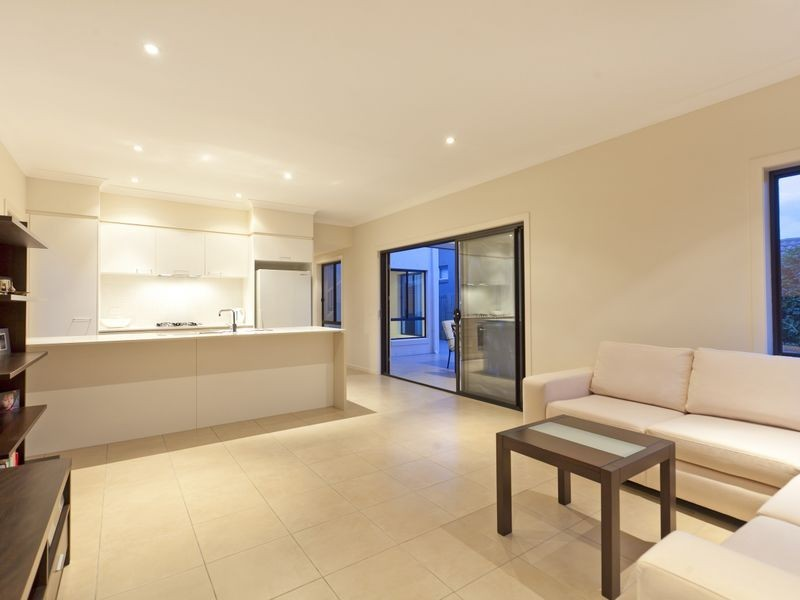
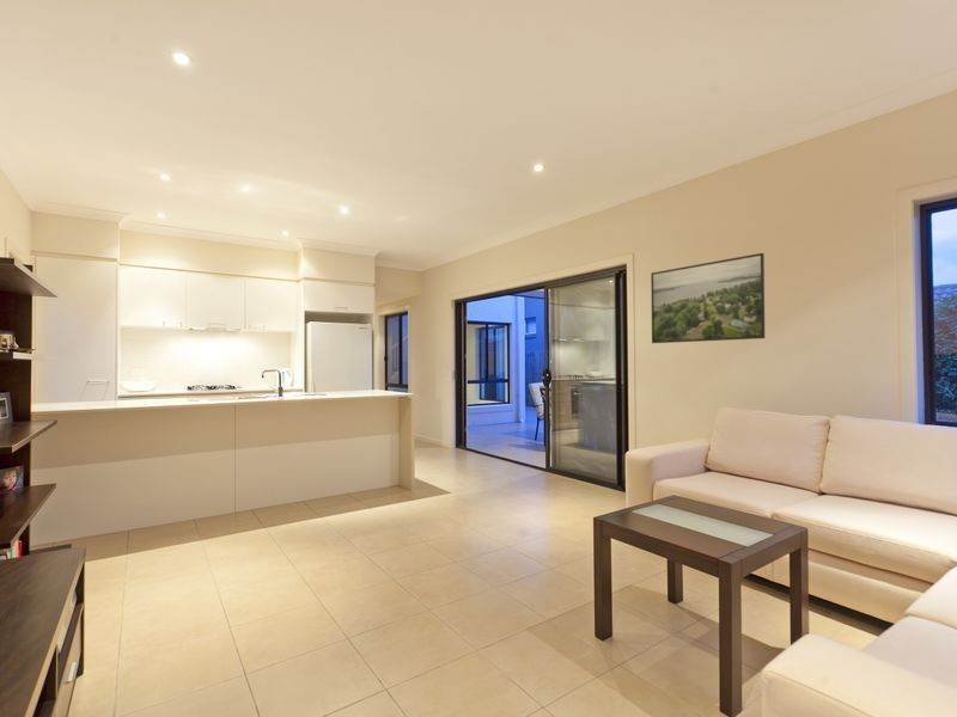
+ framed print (702, 302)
